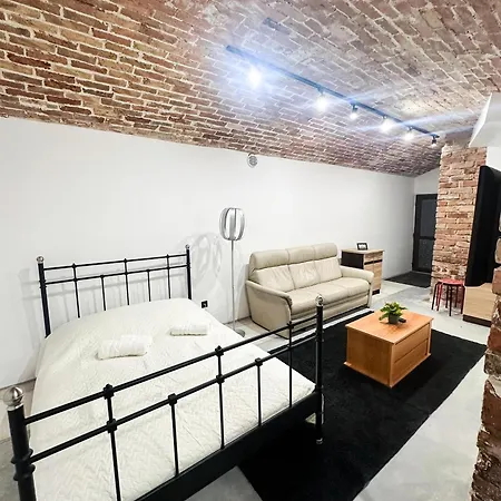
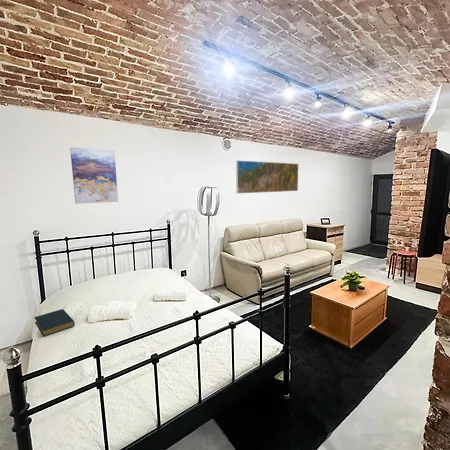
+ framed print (270, 177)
+ hardback book (54, 321)
+ wall art (95, 176)
